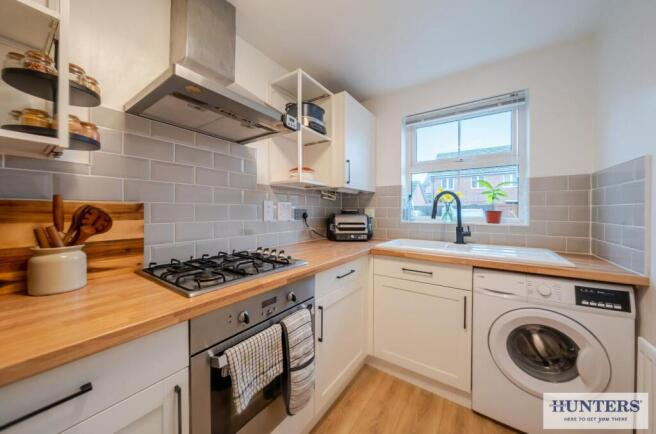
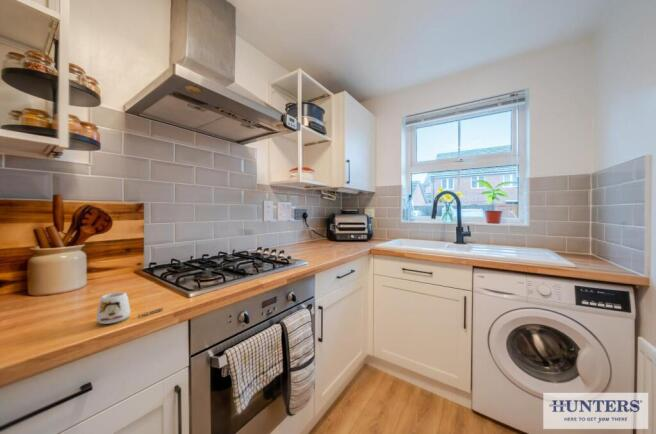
+ mug (128, 302)
